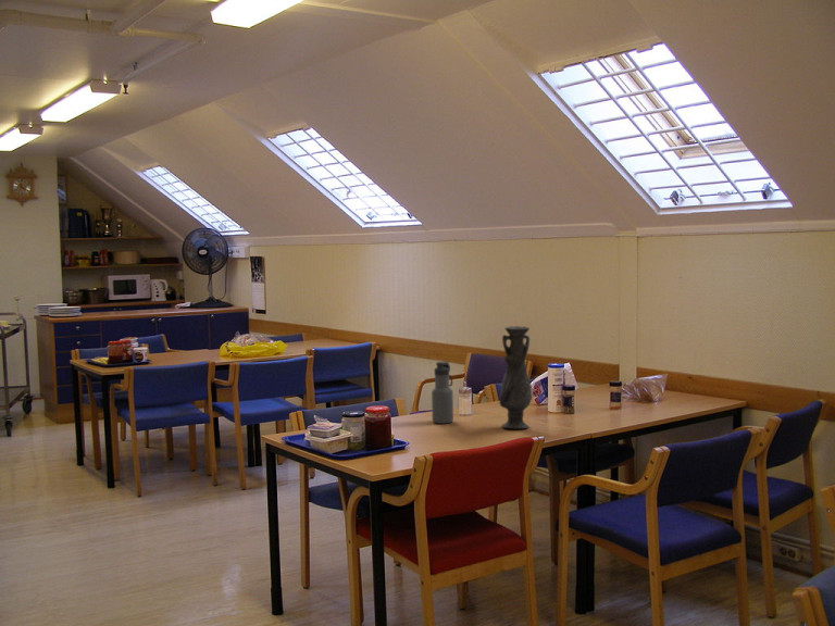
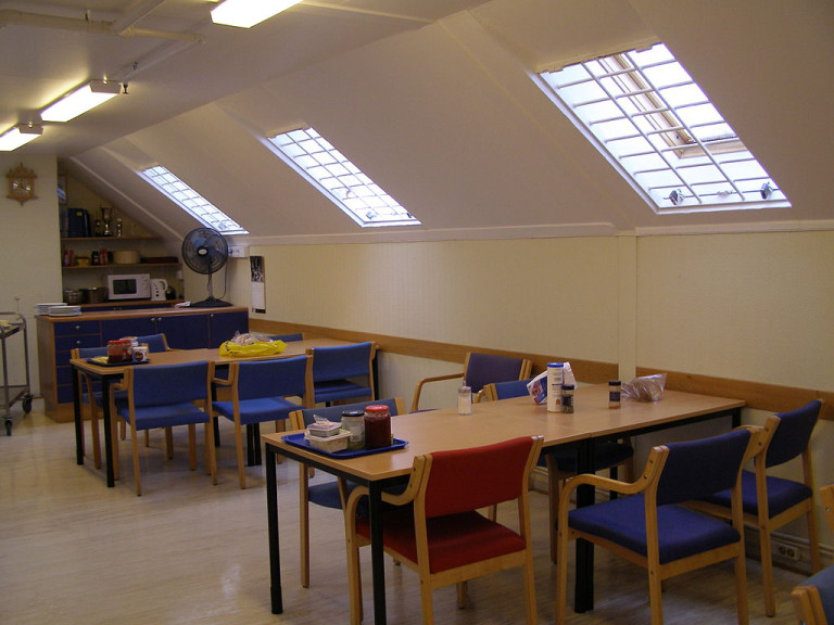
- water bottle (441, 391)
- vase (514, 377)
